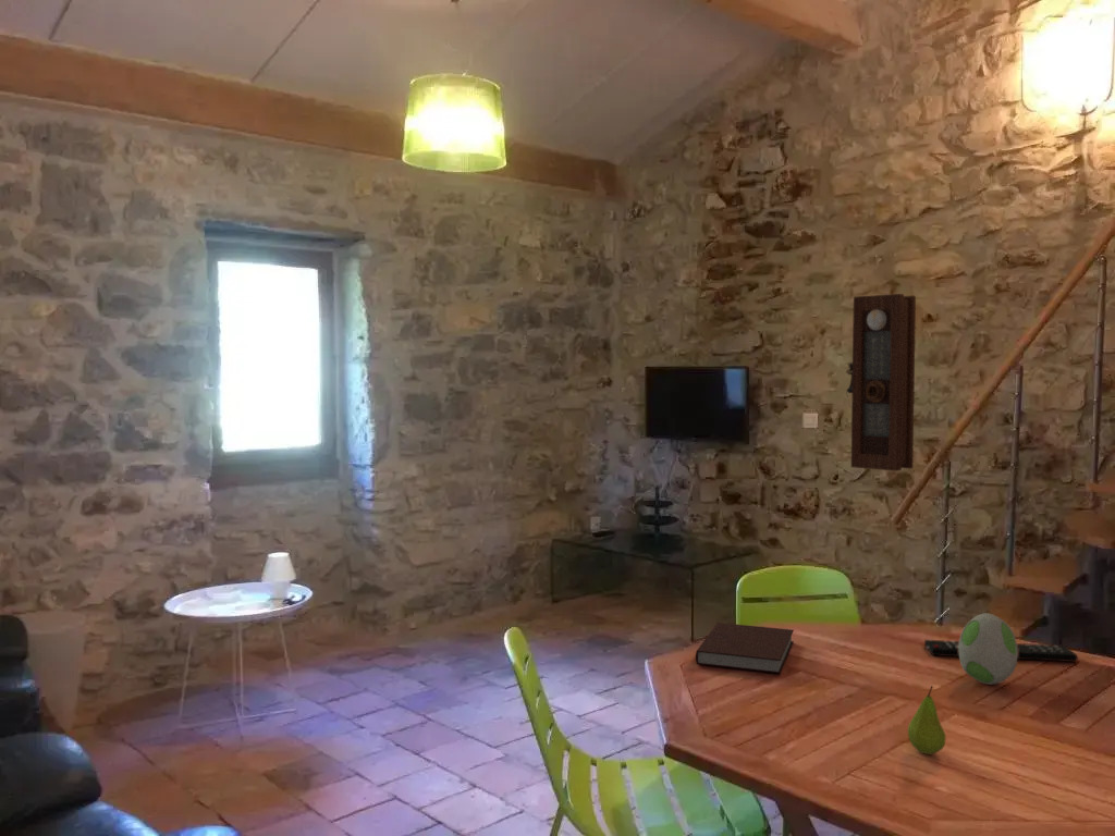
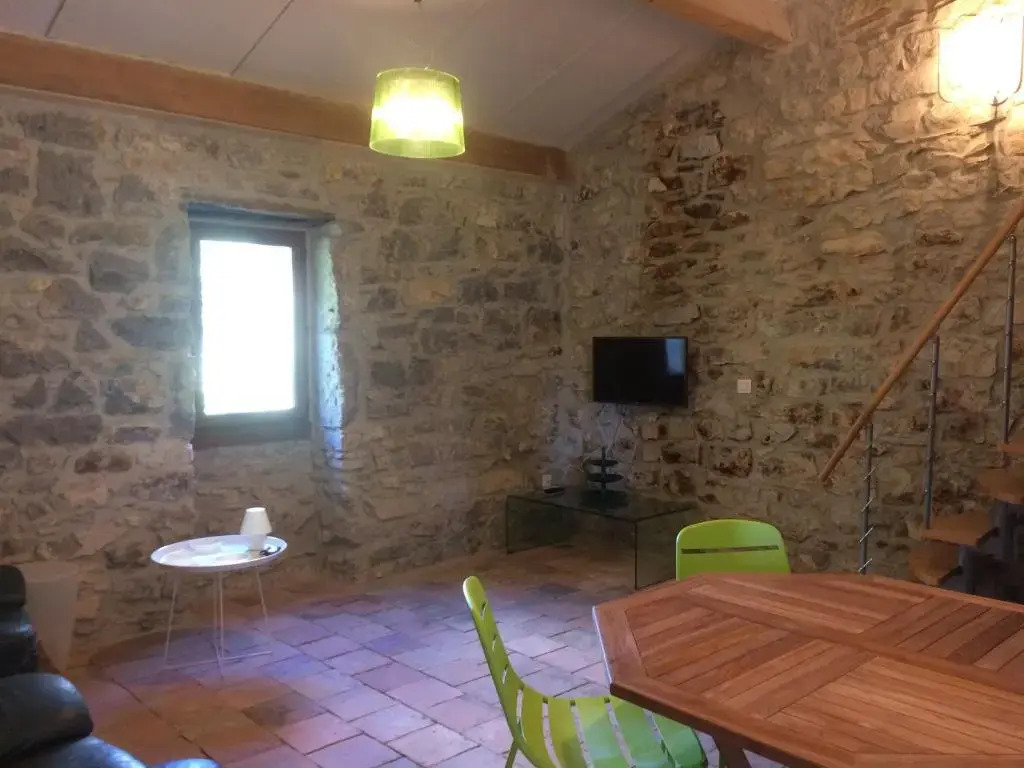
- notebook (746, 646)
- decorative egg (988, 648)
- pendulum clock (874, 382)
- fruit (927, 718)
- remote control (1017, 649)
